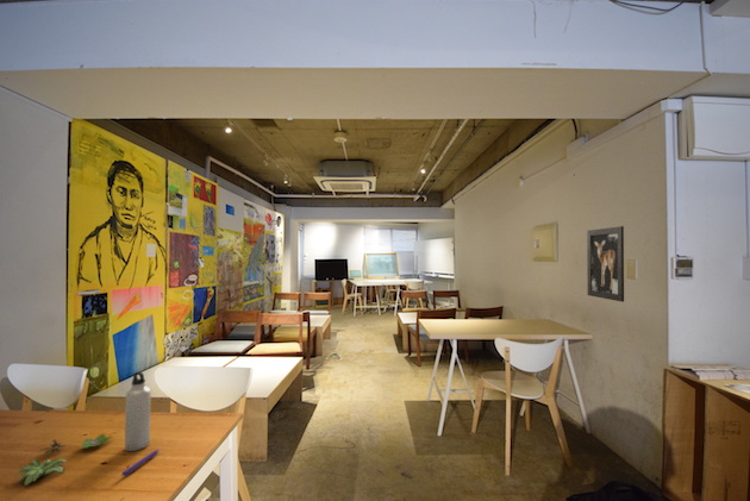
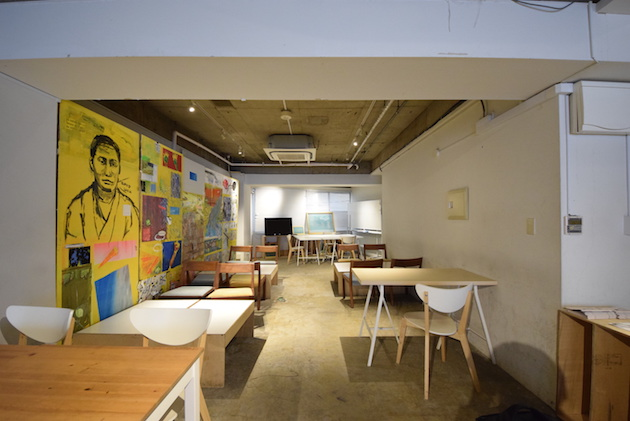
- water bottle (138, 408)
- pen (142, 461)
- flower (58, 450)
- wall art (604, 263)
